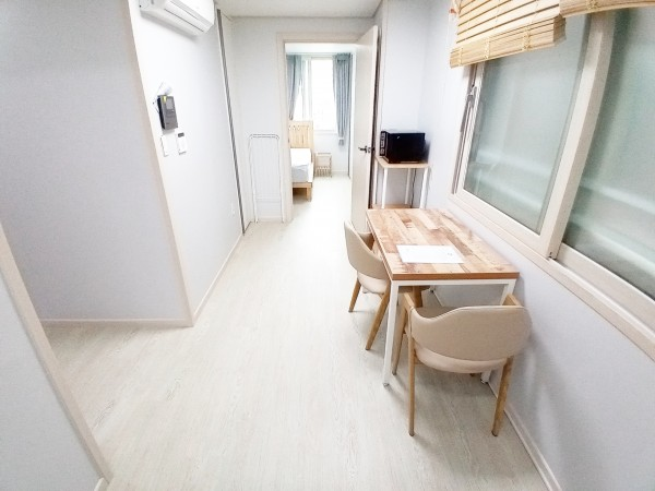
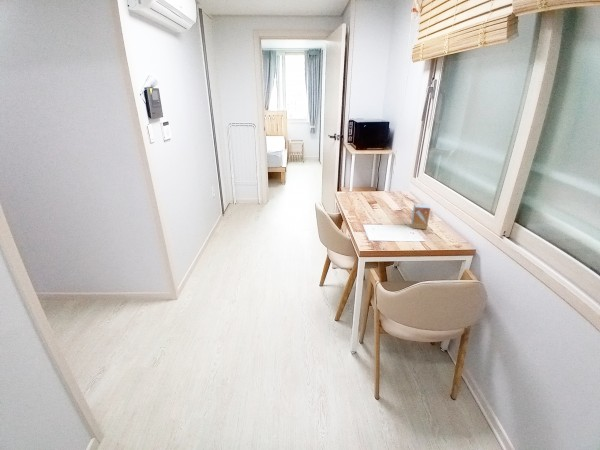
+ small box (420, 216)
